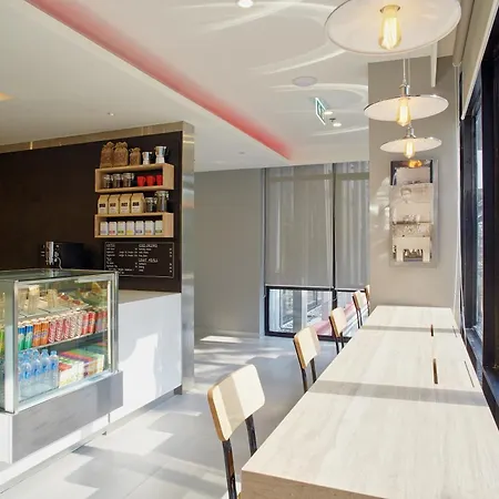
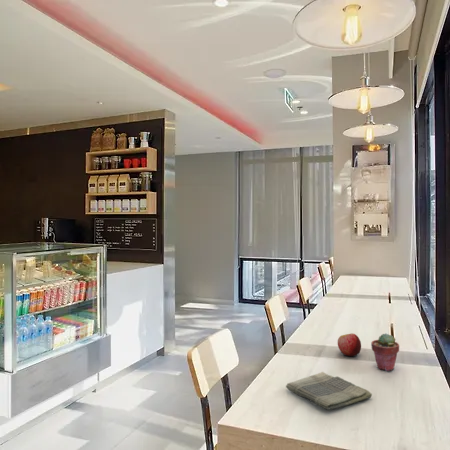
+ dish towel (328, 388)
+ apple (349, 343)
+ potted succulent (385, 350)
